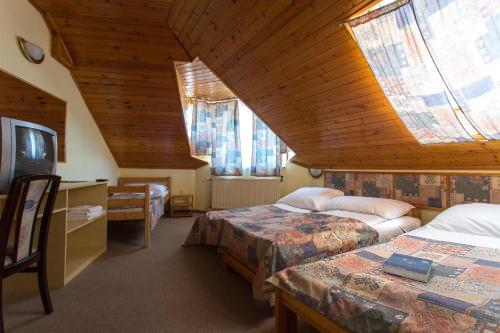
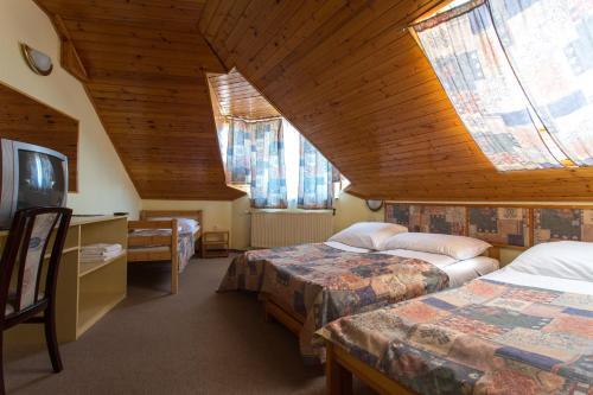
- book (408, 266)
